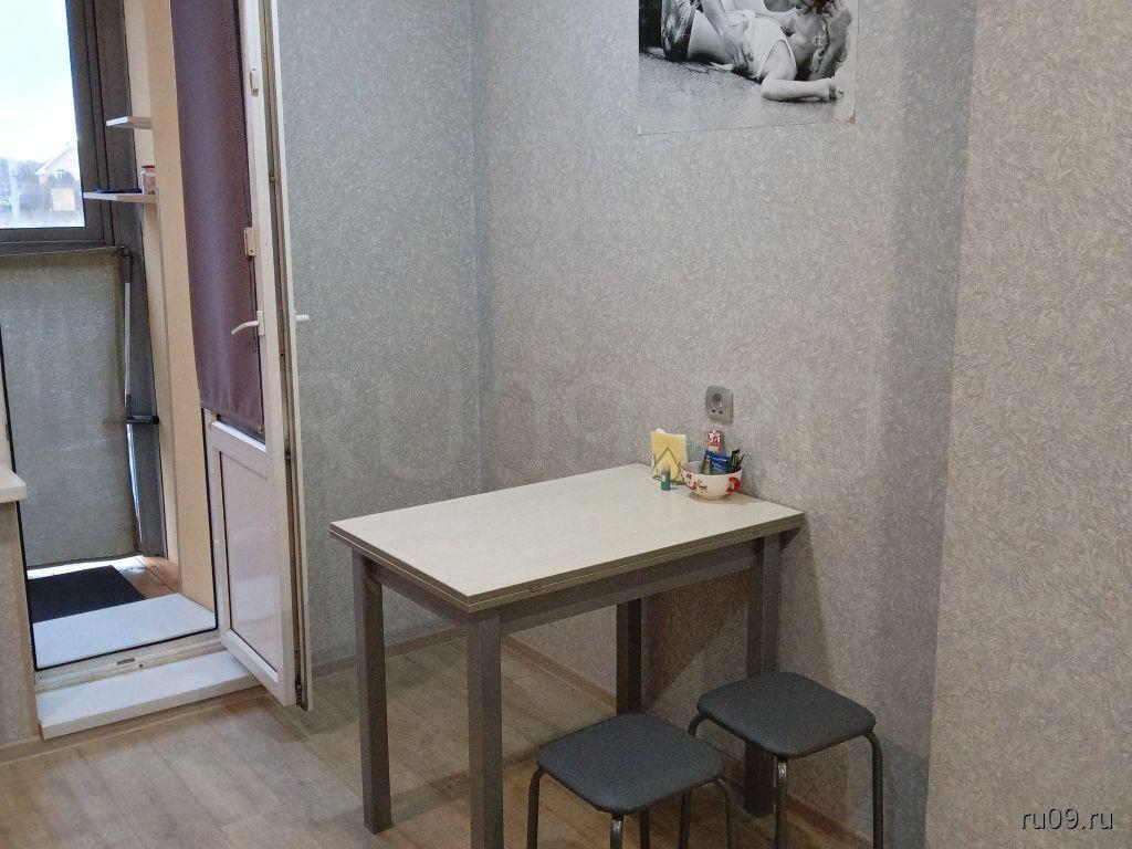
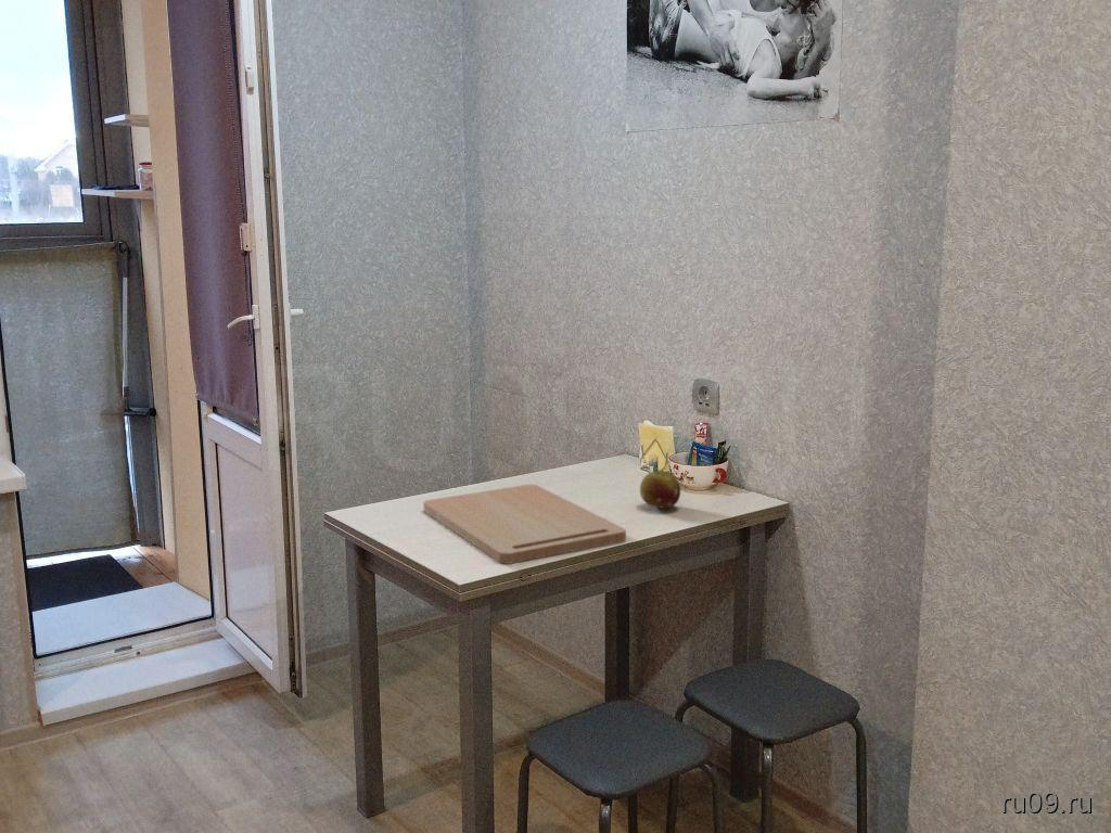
+ fruit (660, 489)
+ cutting board (520, 520)
